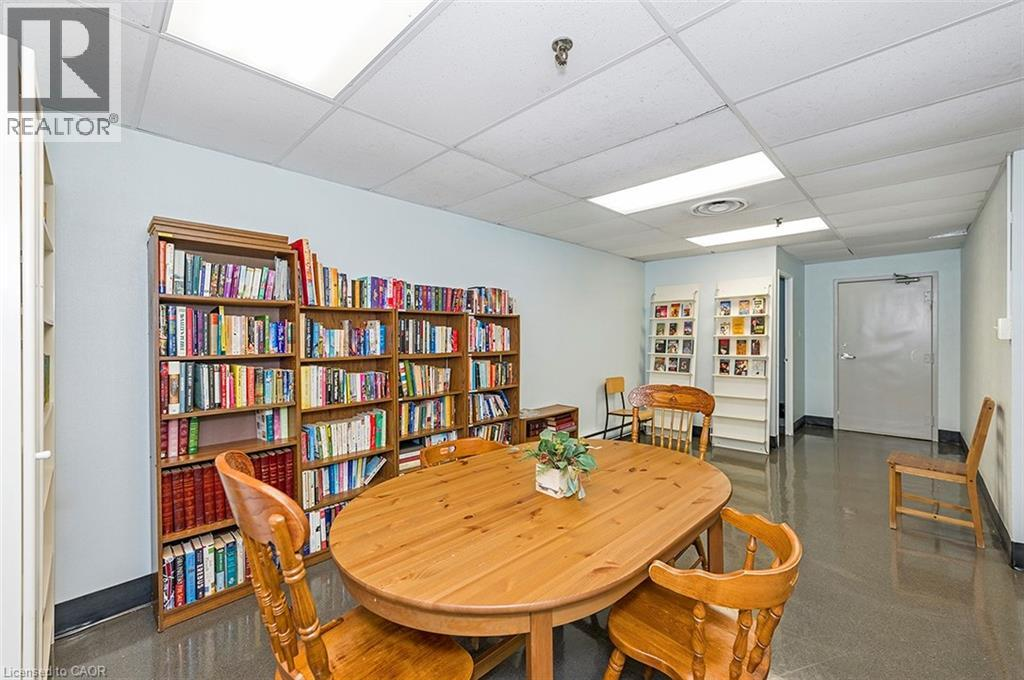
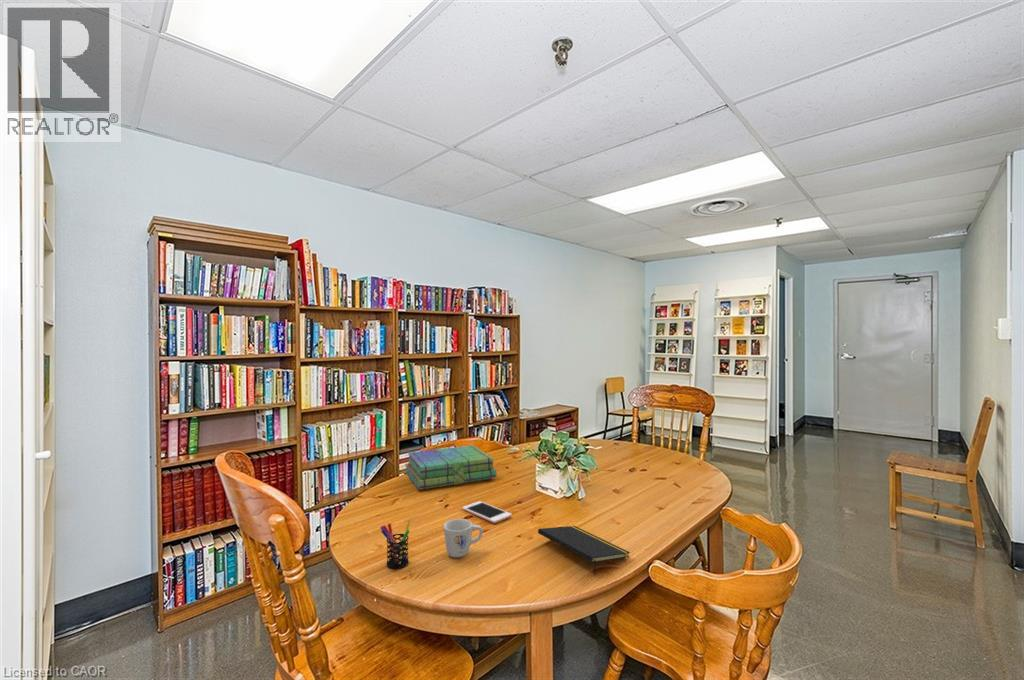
+ stack of books (449, 465)
+ mug (463, 538)
+ pen holder (398, 542)
+ cell phone (486, 511)
+ notepad (582, 542)
